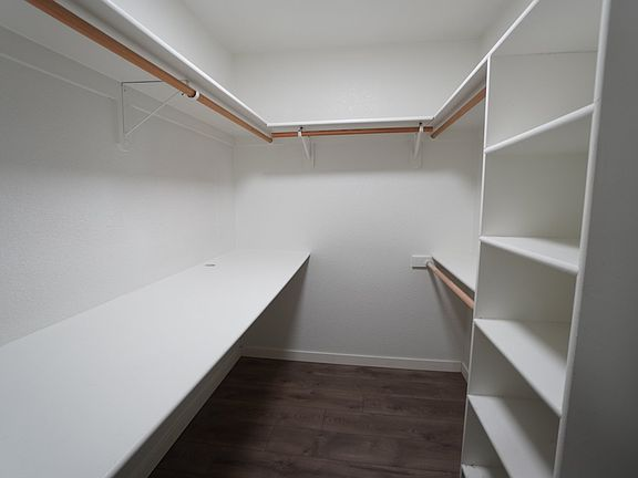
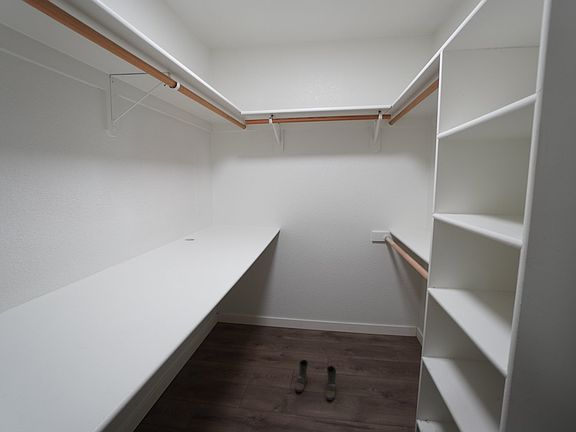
+ boots (306, 378)
